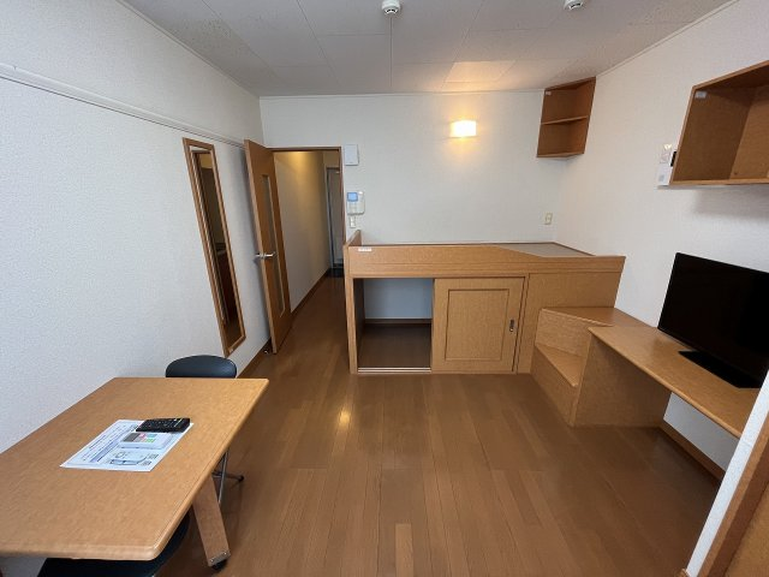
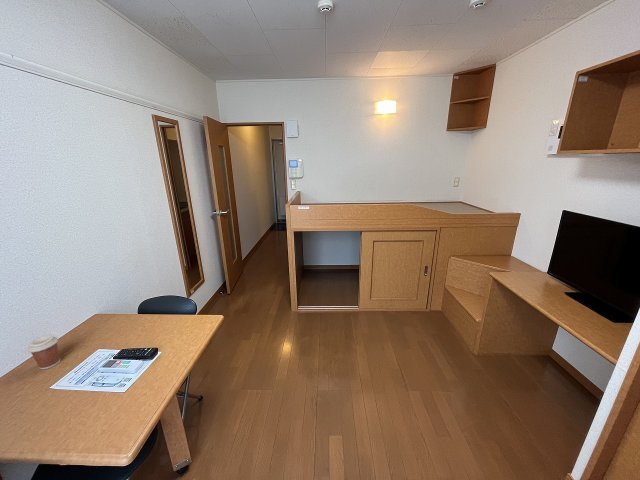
+ coffee cup (45, 352)
